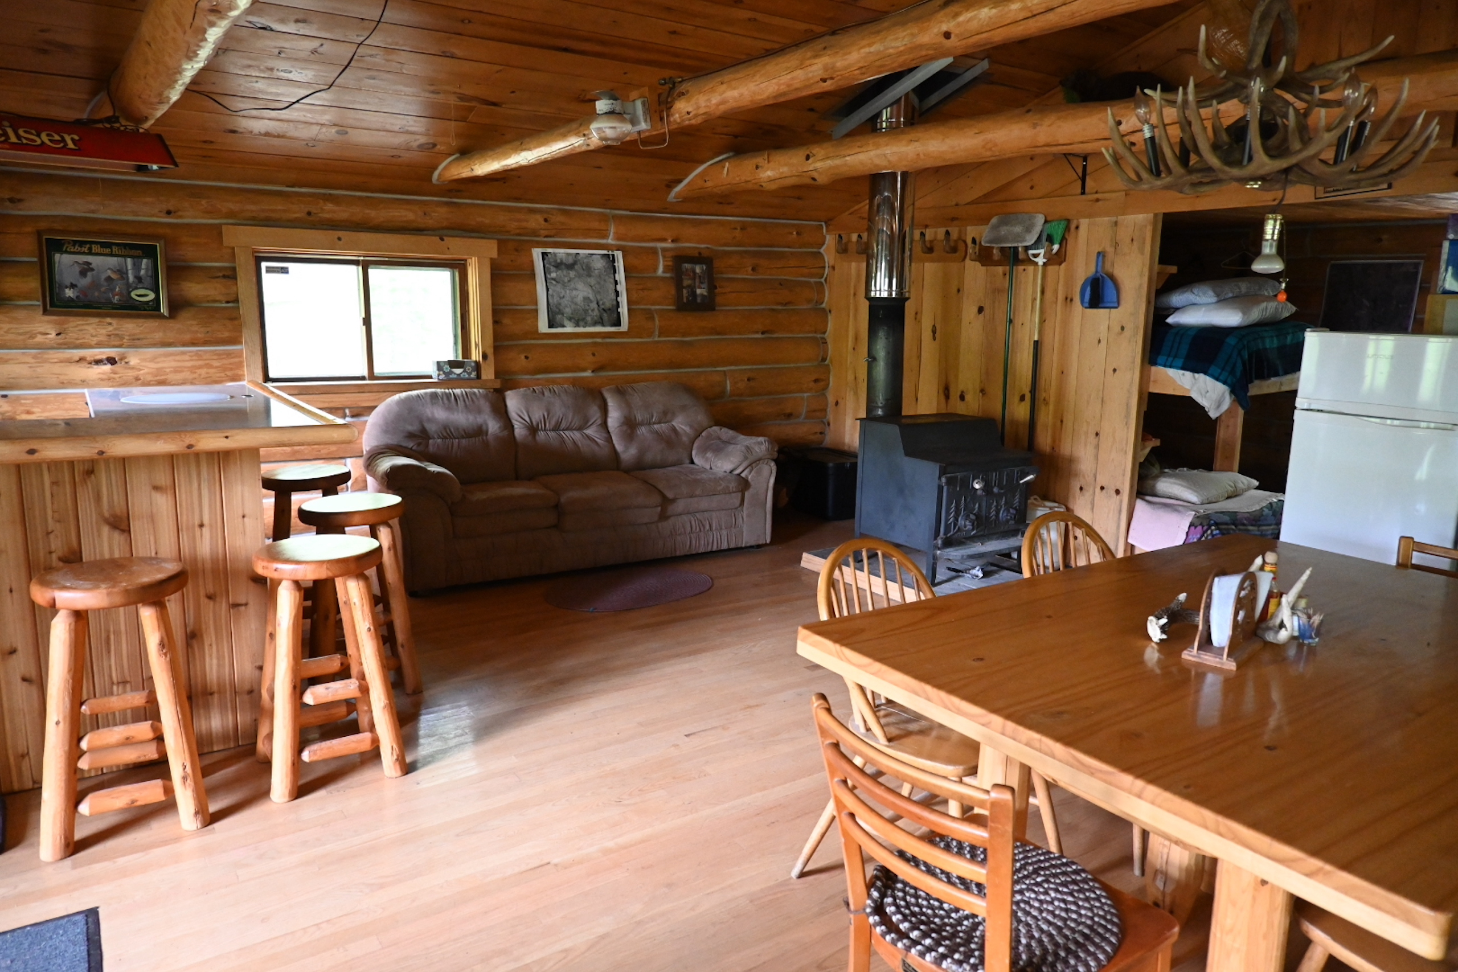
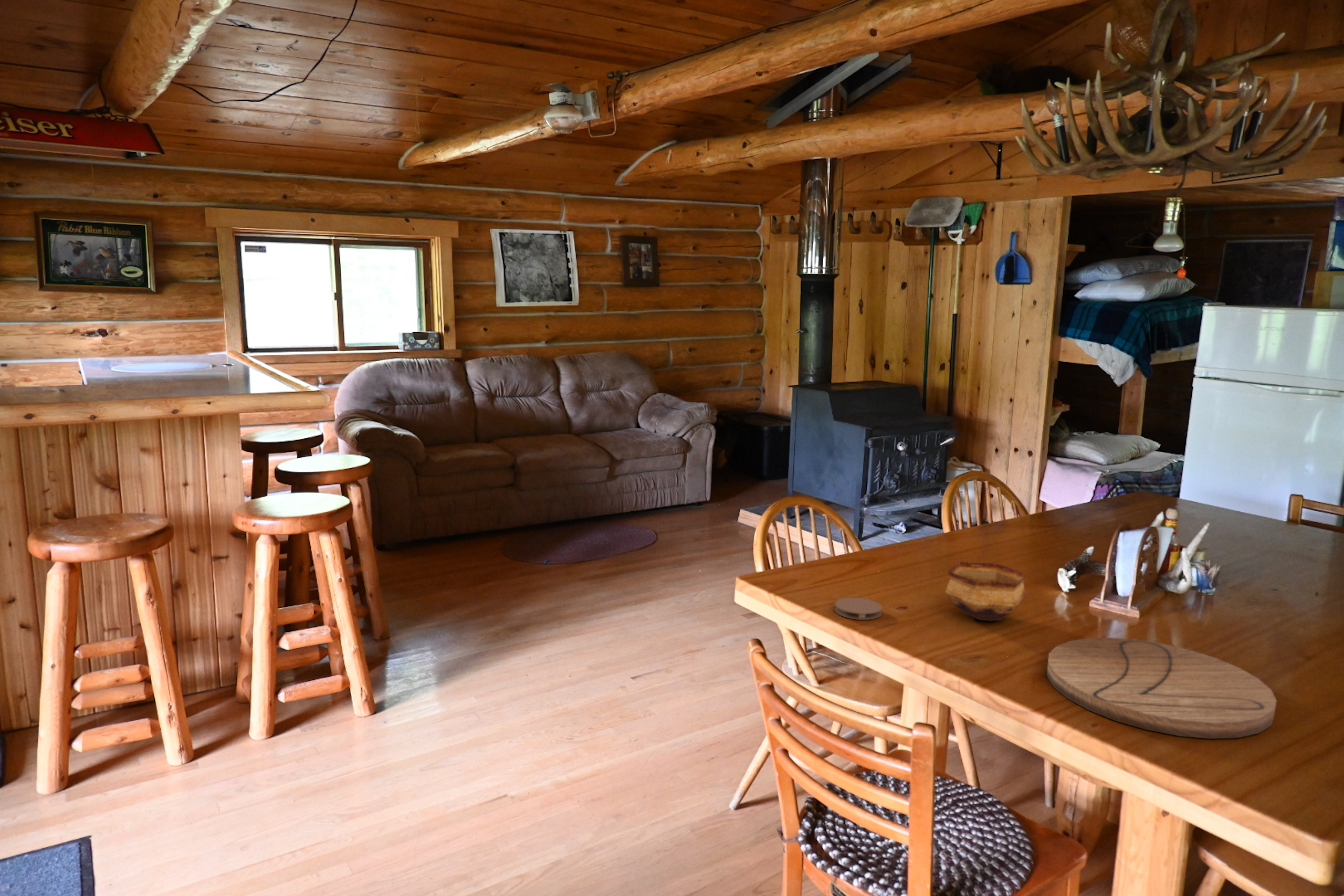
+ bowl (985, 595)
+ cutting board (1155, 682)
+ coaster (858, 608)
